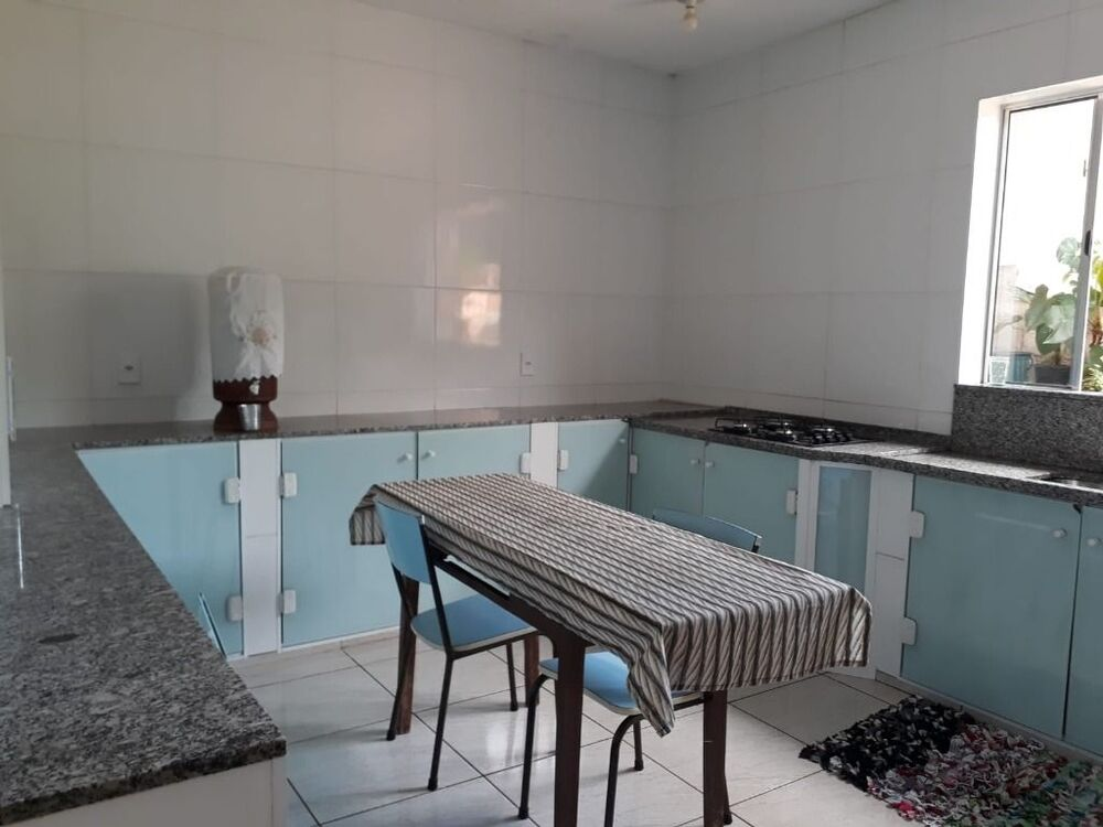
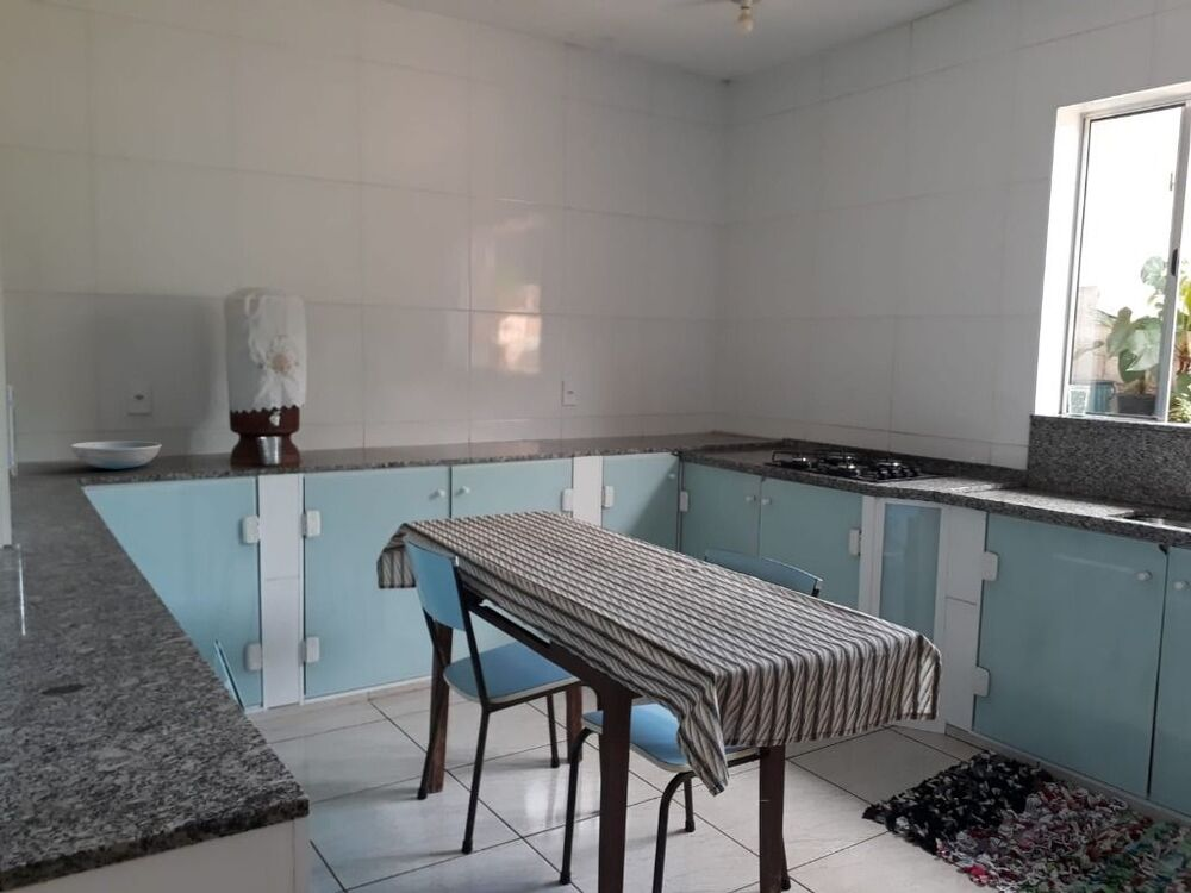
+ dish (117, 456)
